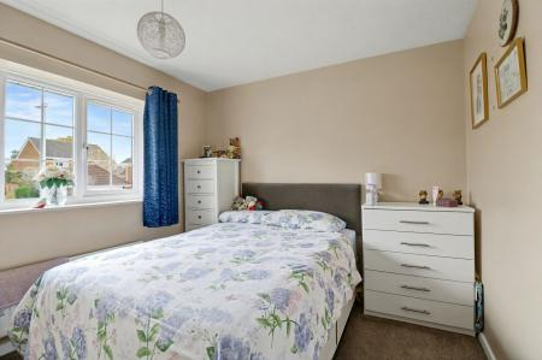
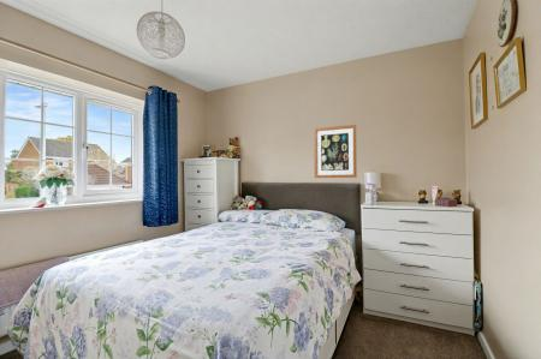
+ wall art (334, 151)
